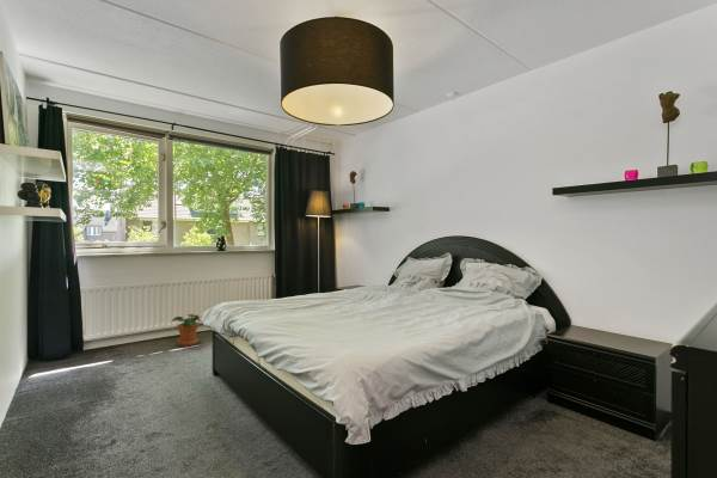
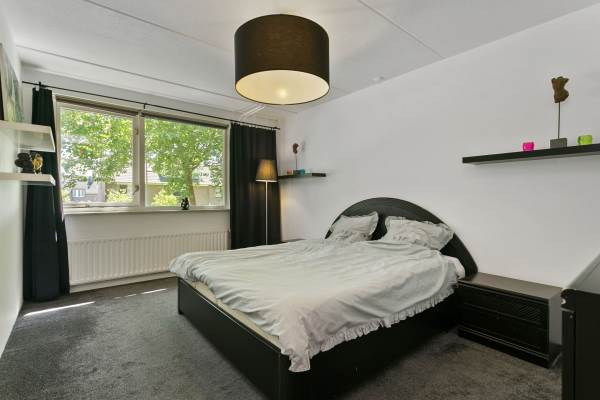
- potted plant (186, 330)
